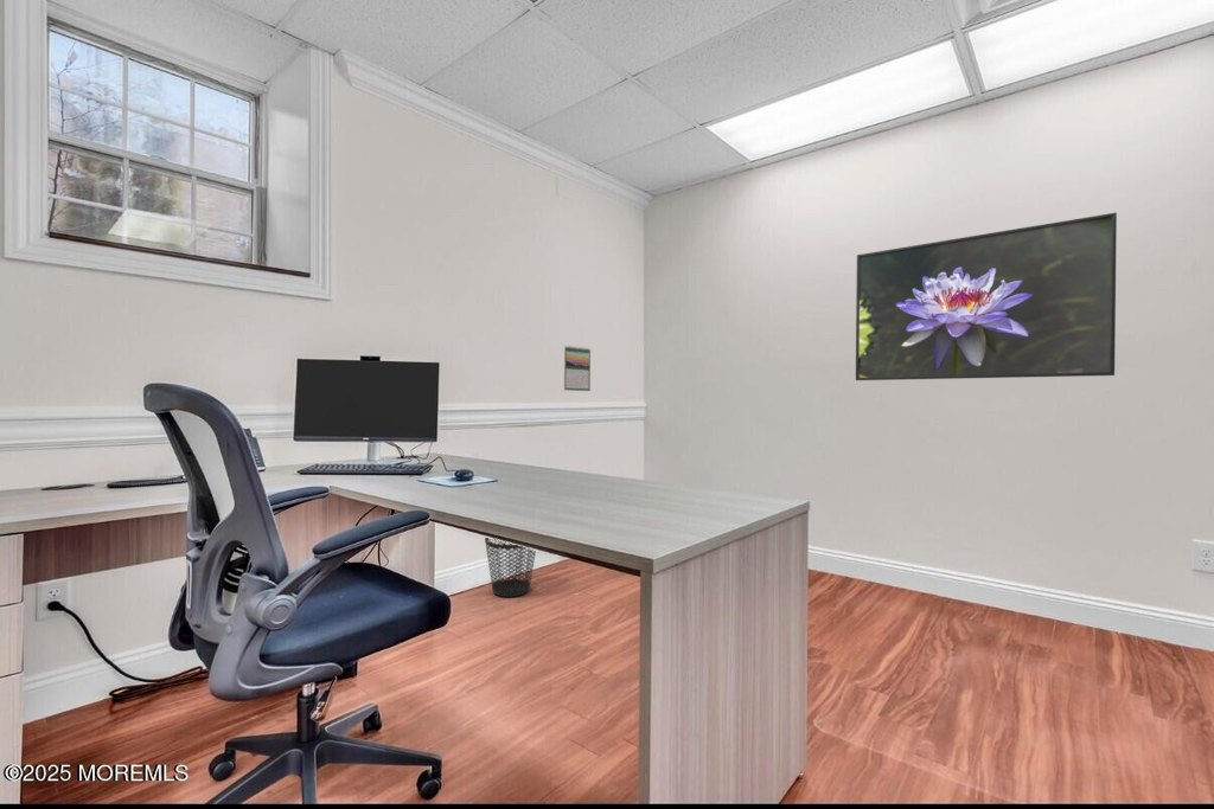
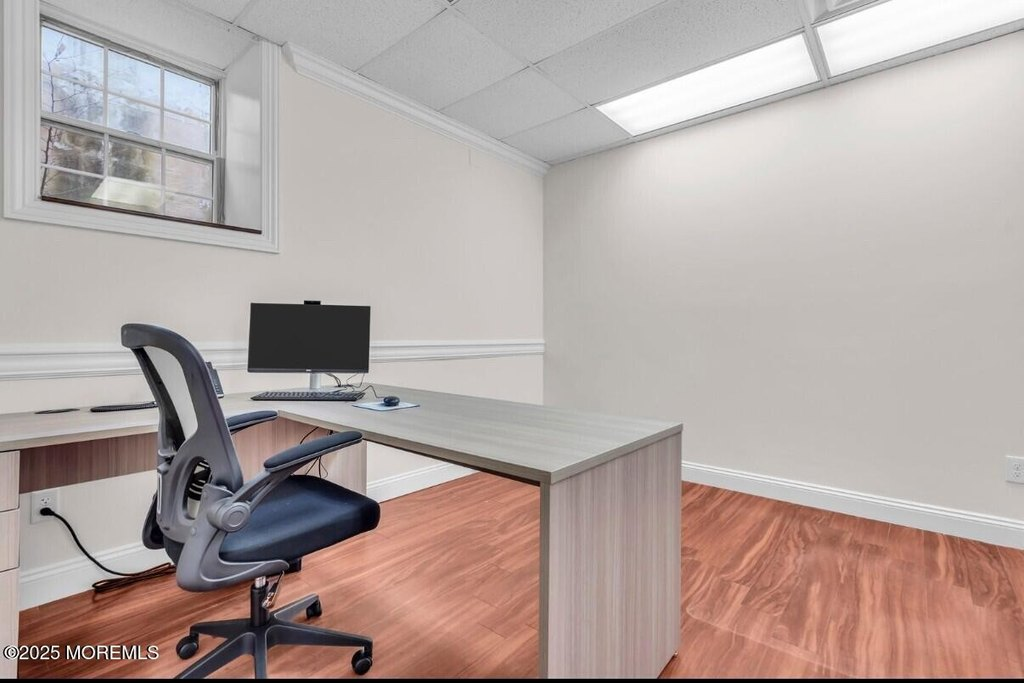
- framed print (969, 307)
- wastebasket (511, 564)
- calendar (577, 368)
